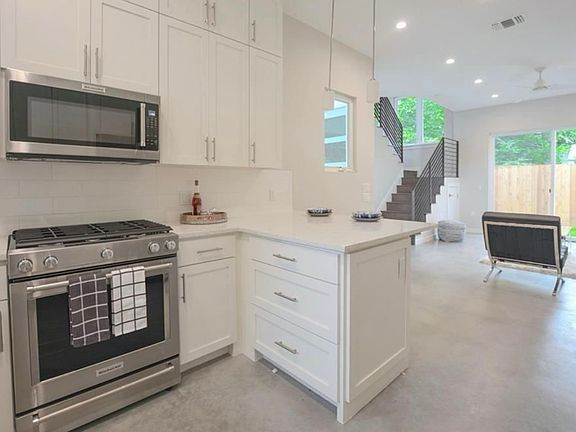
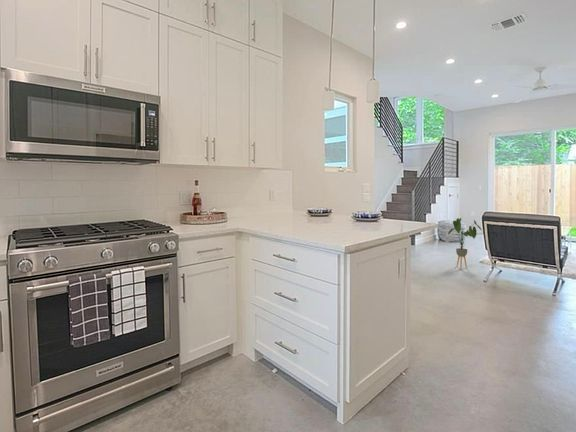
+ house plant (464, 244)
